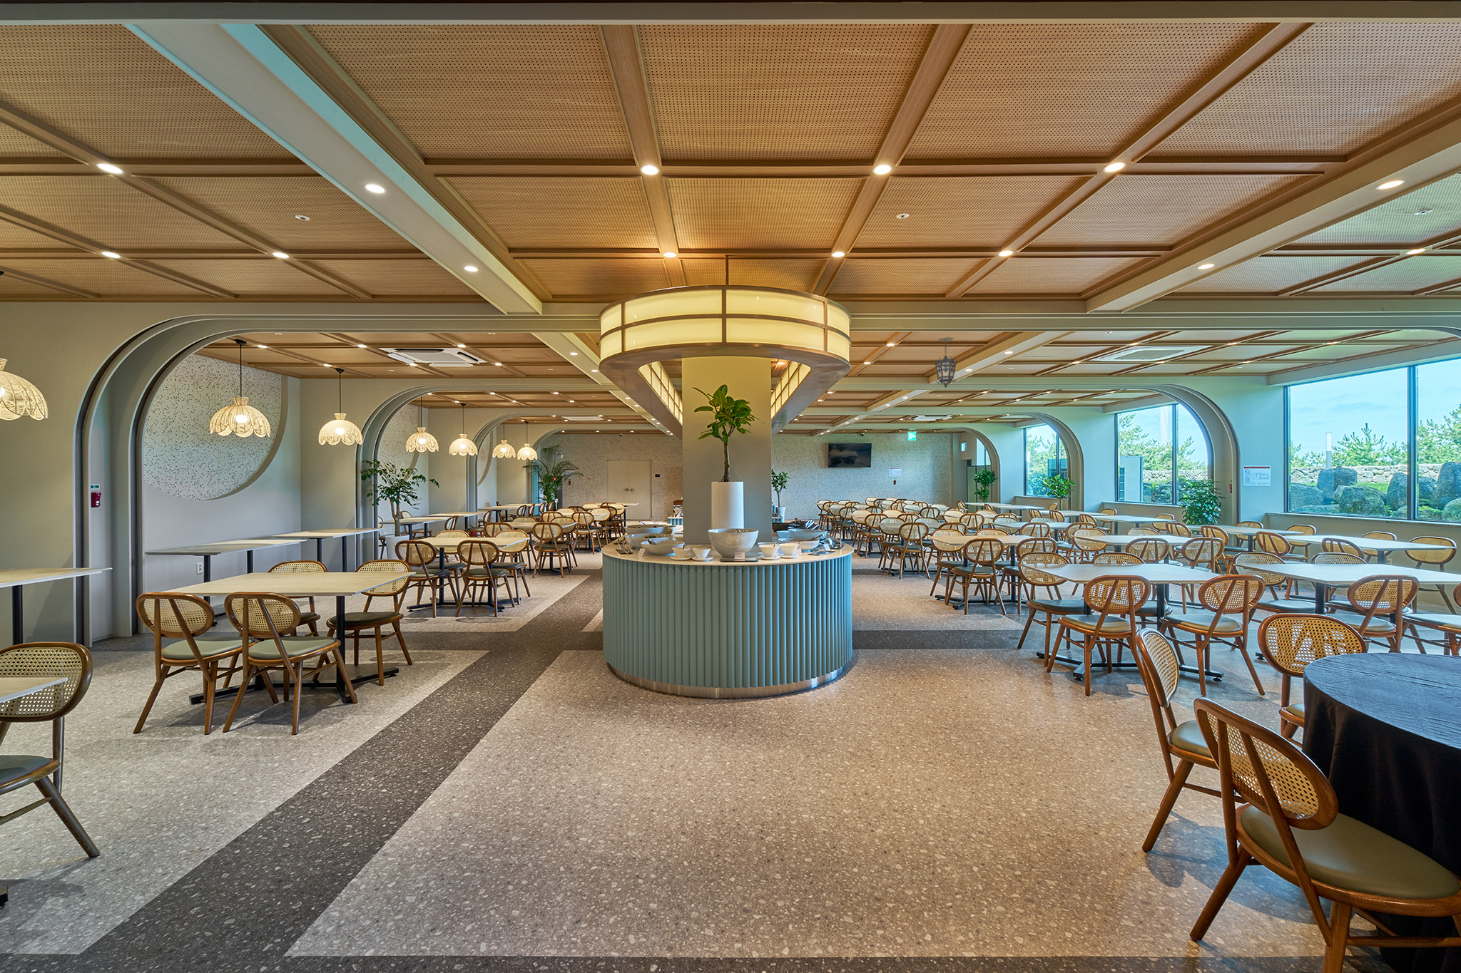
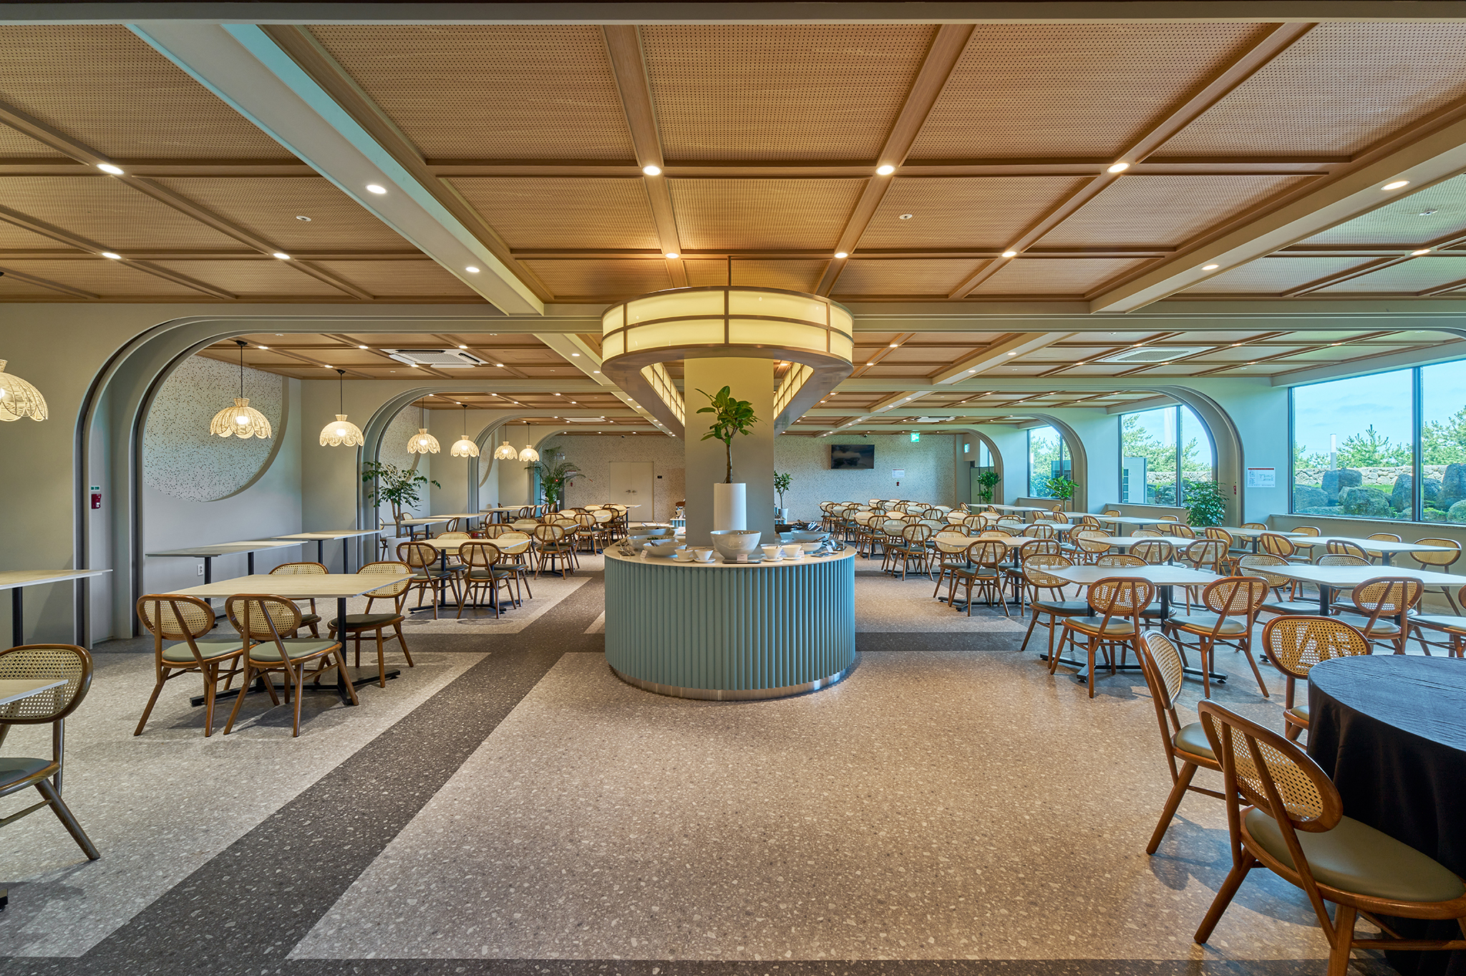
- hanging lantern (945, 364)
